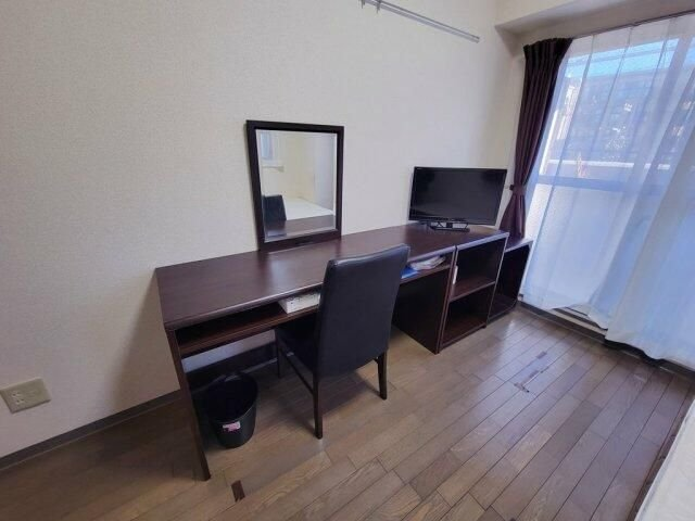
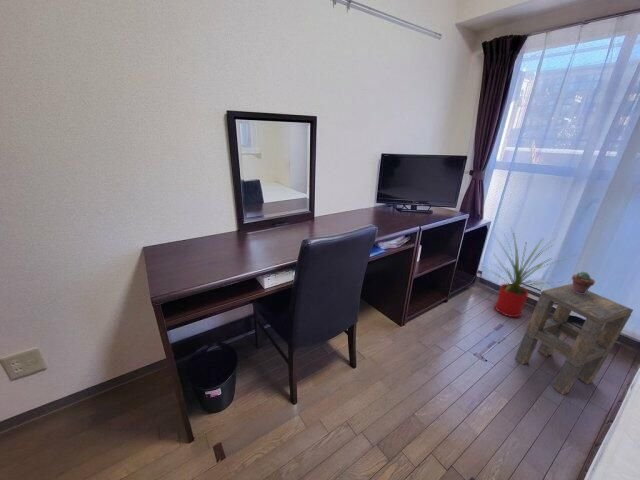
+ potted succulent (582, 281)
+ house plant (520, 274)
+ side table (567, 335)
